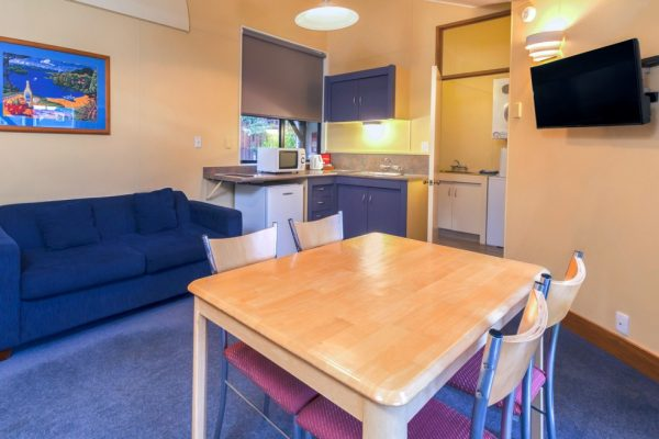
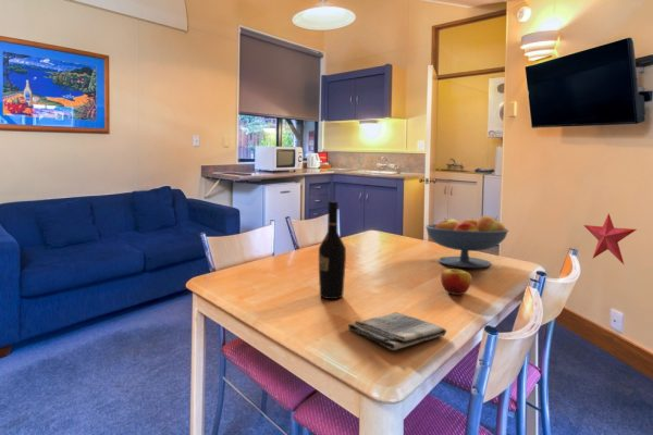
+ wine bottle (332, 249)
+ fruit bowl (465, 238)
+ dish towel (395, 326)
+ decorative star (607, 237)
+ apple (455, 281)
